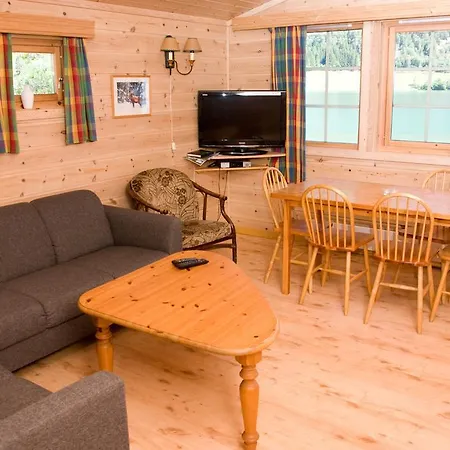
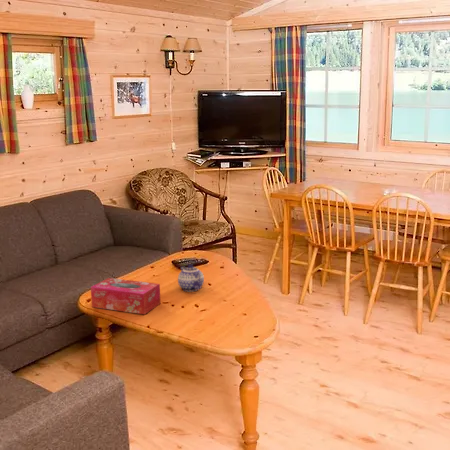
+ tissue box (125, 295)
+ teapot (191, 276)
